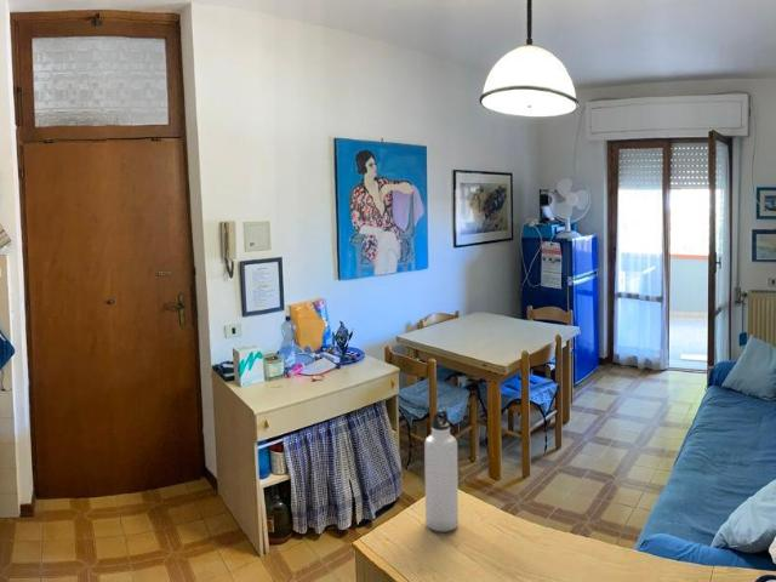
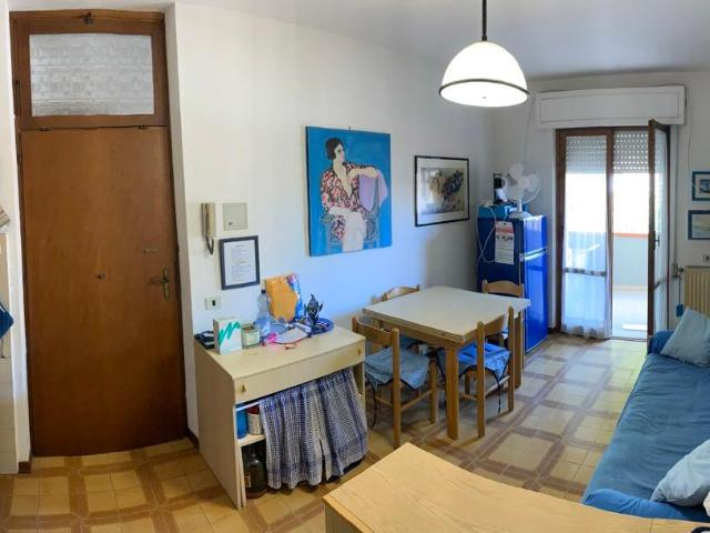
- water bottle (440, 468)
